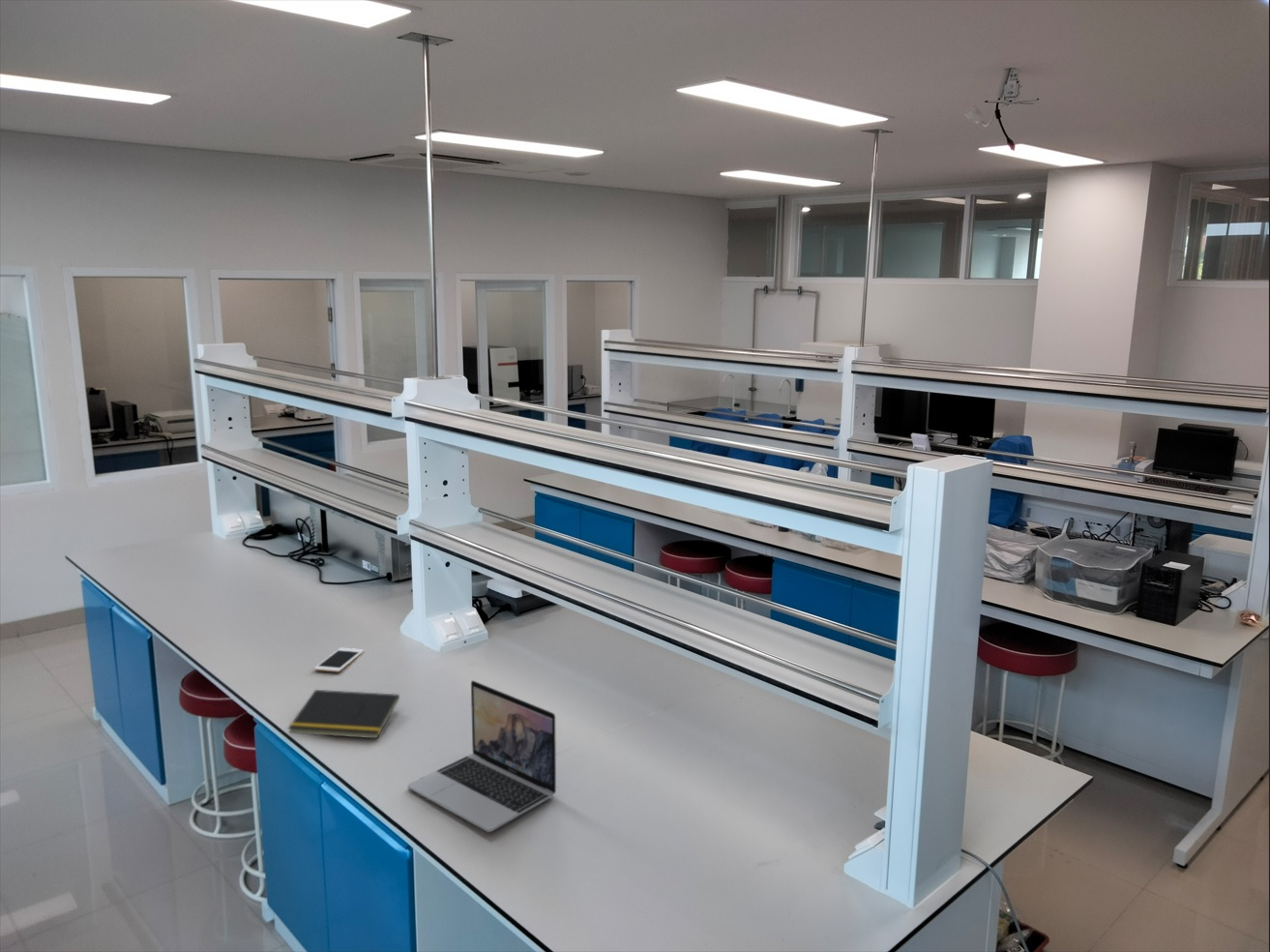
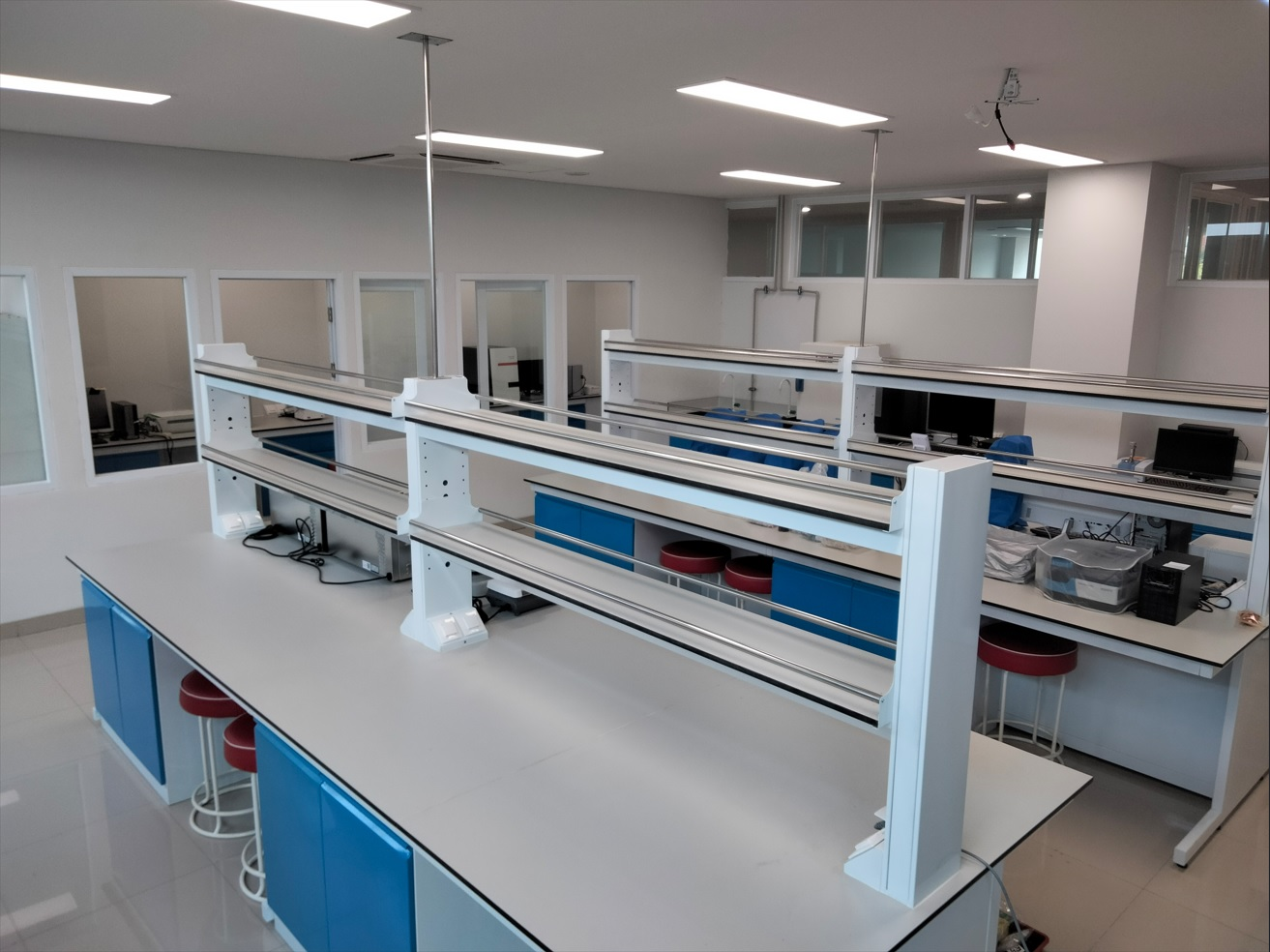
- notepad (344, 713)
- cell phone (340, 659)
- laptop (480, 752)
